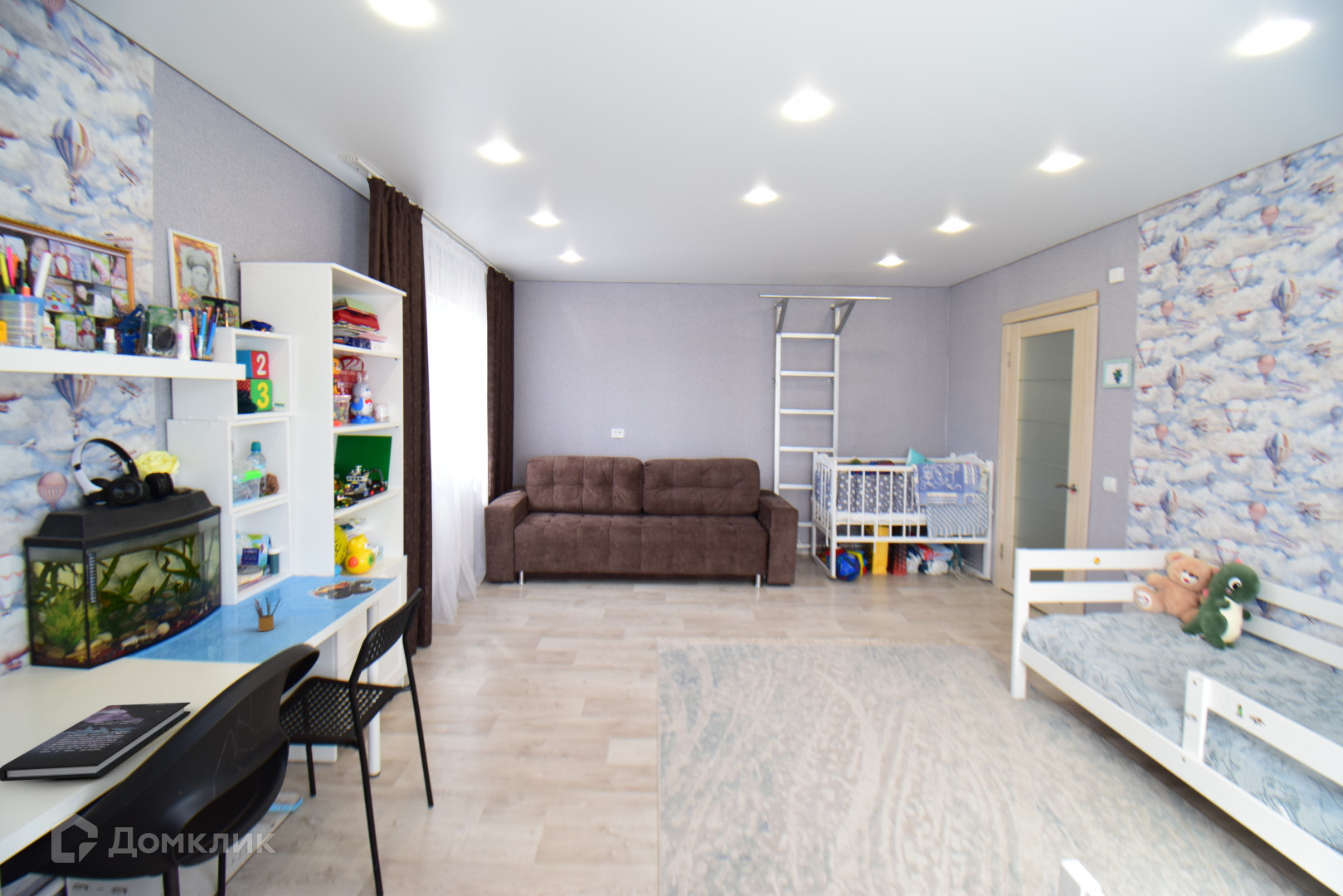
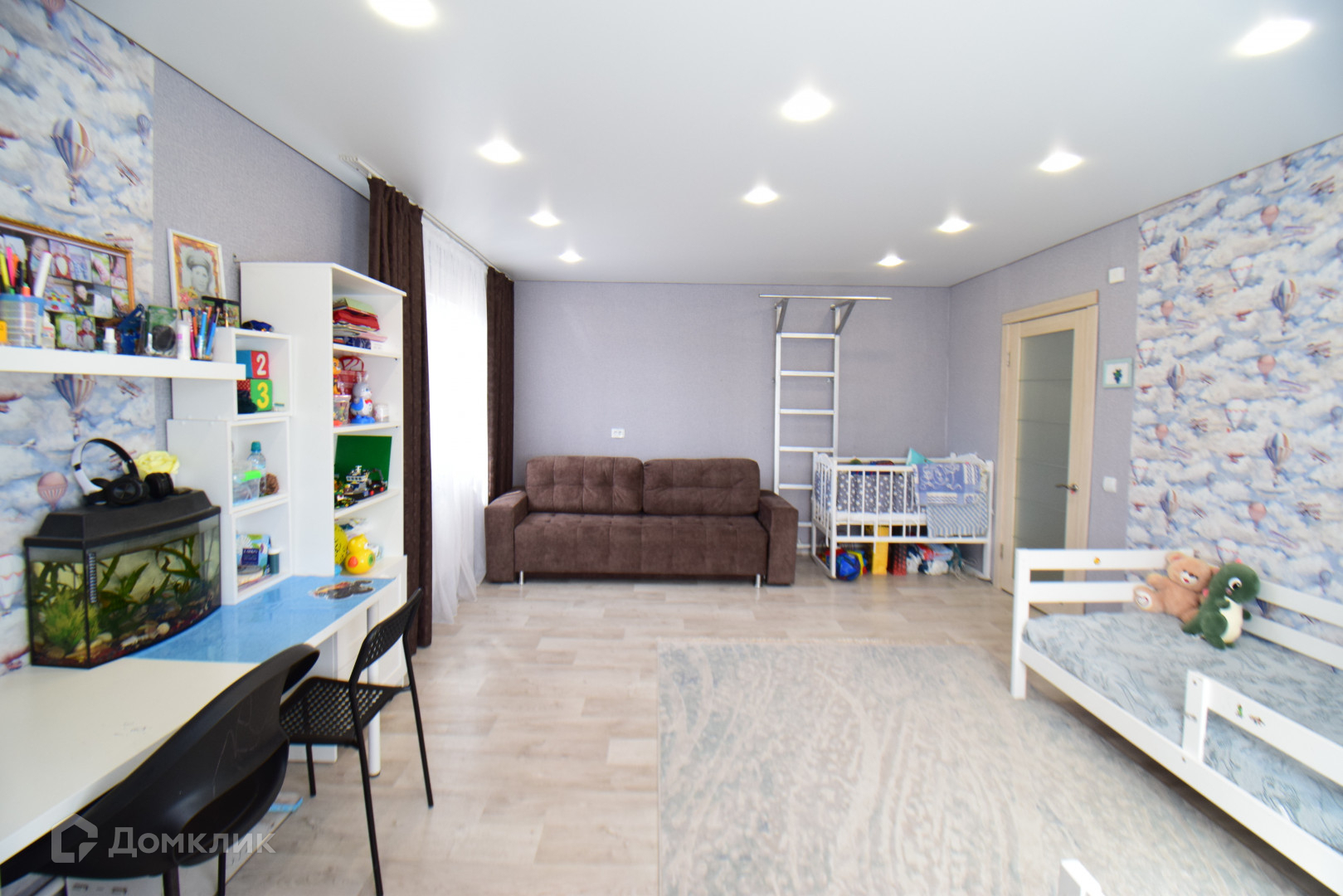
- book (105, 738)
- pencil box (267, 613)
